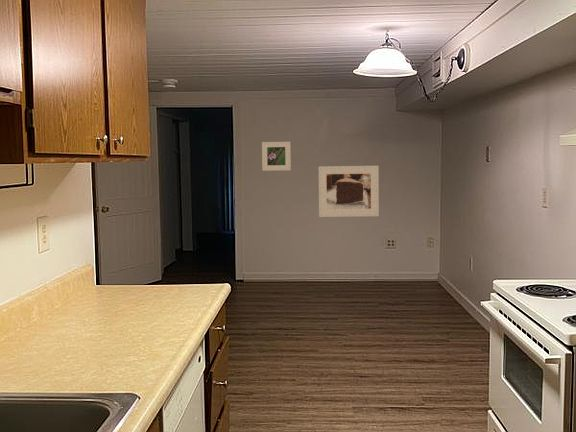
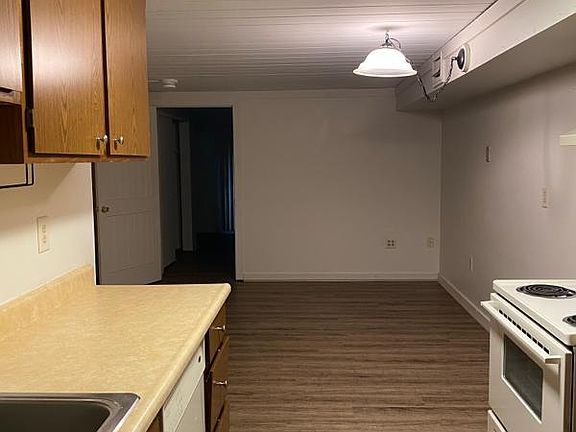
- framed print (276, 156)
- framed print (348, 191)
